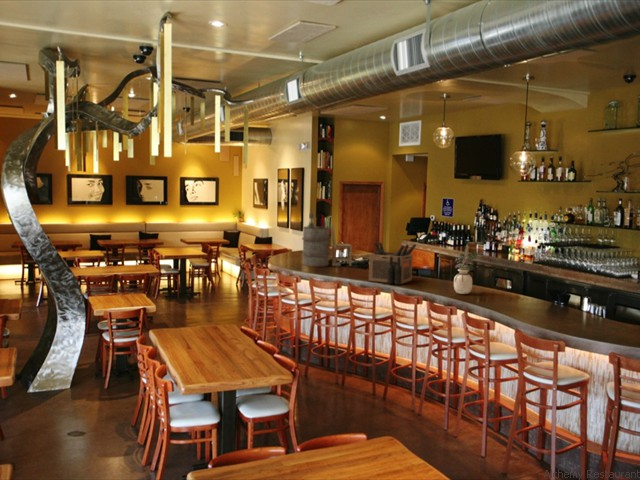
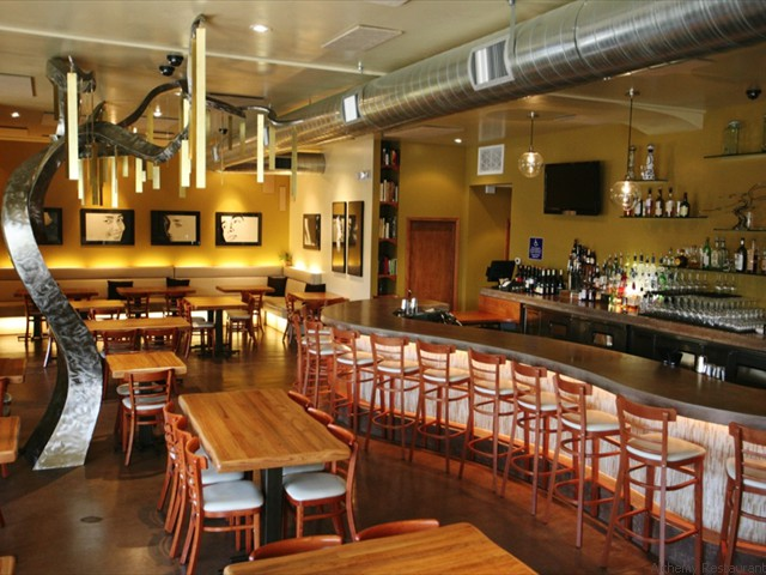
- lantern (328, 235)
- bottle crate (393, 261)
- bouquet (465, 269)
